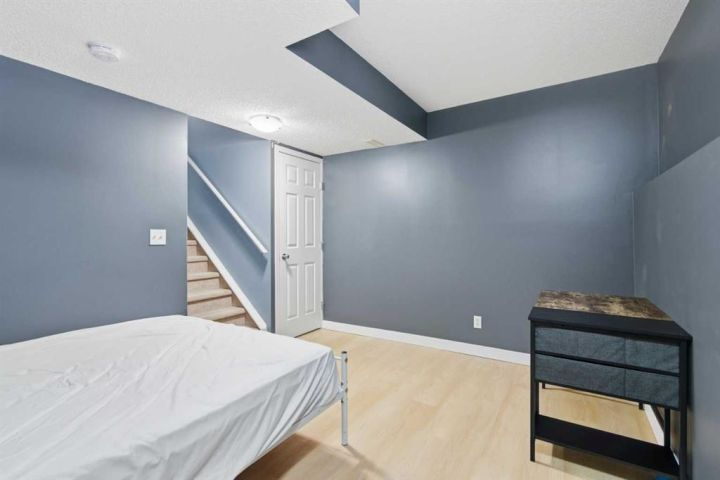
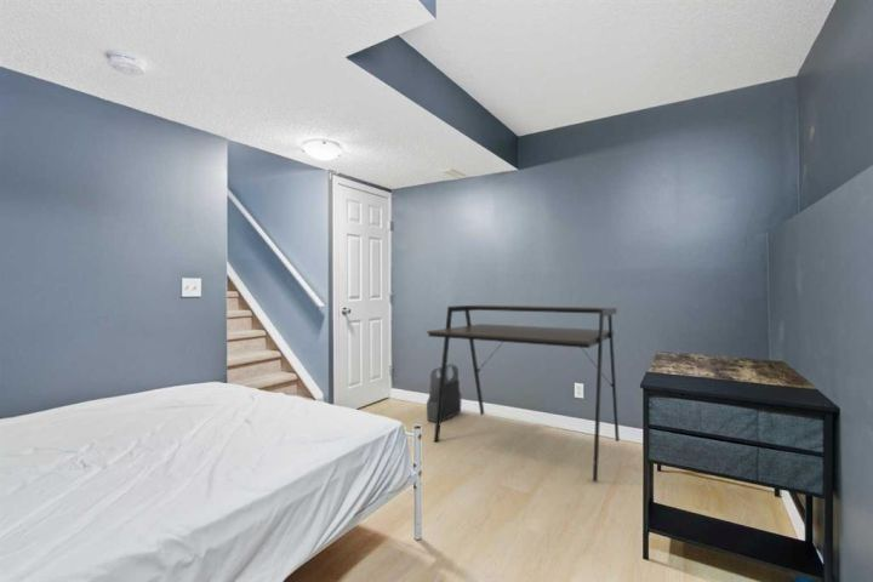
+ body armor vest (444, 390)
+ desk (530, 343)
